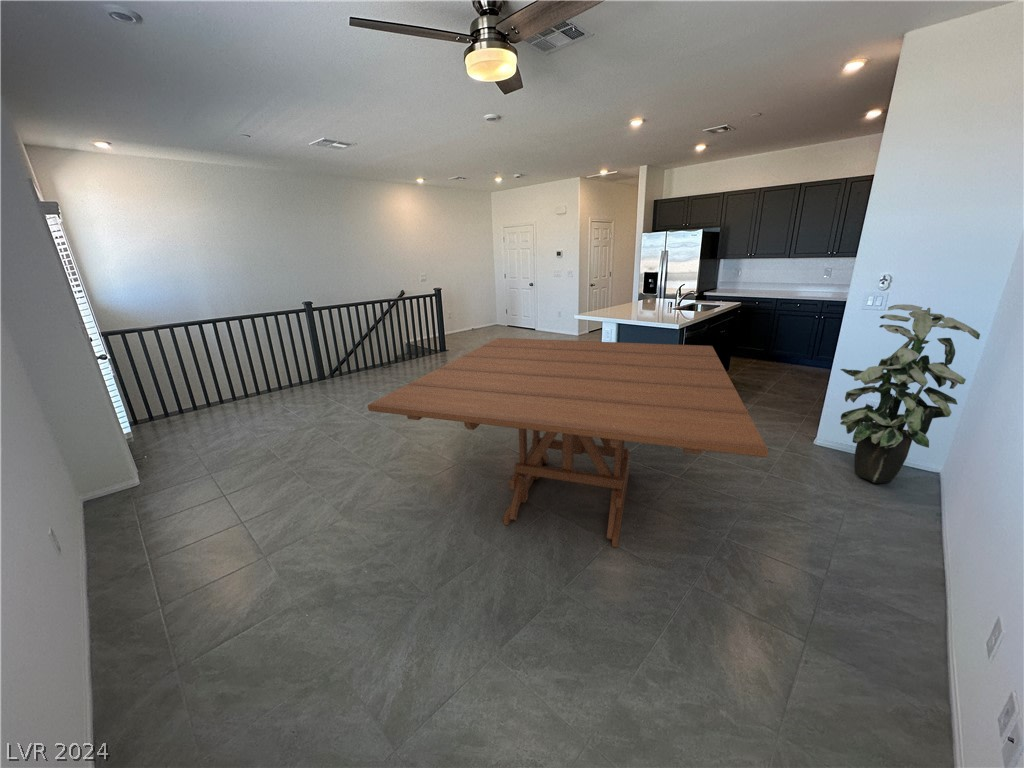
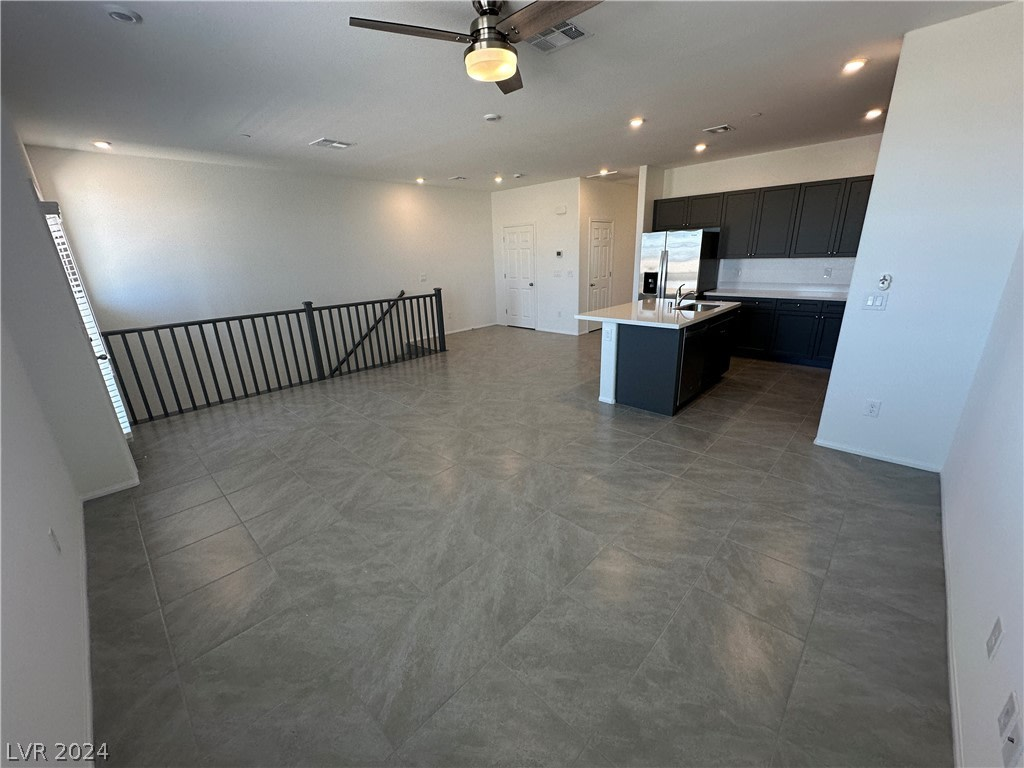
- dining table (573, 436)
- indoor plant (893, 395)
